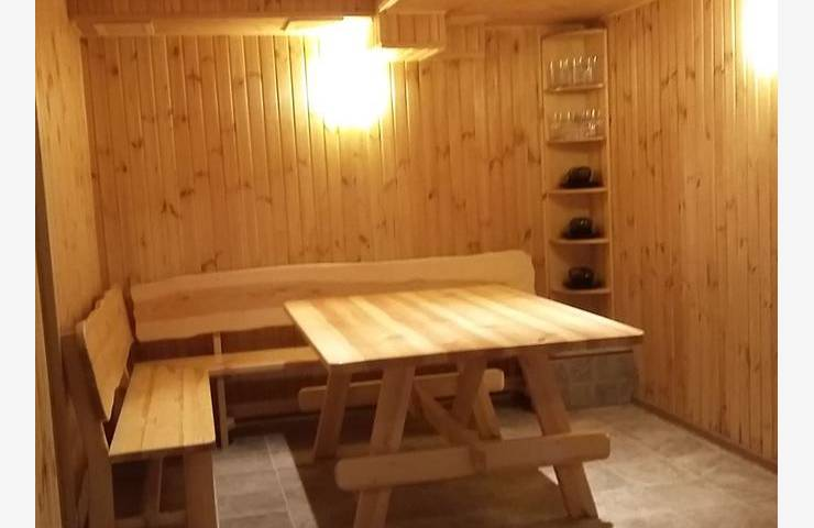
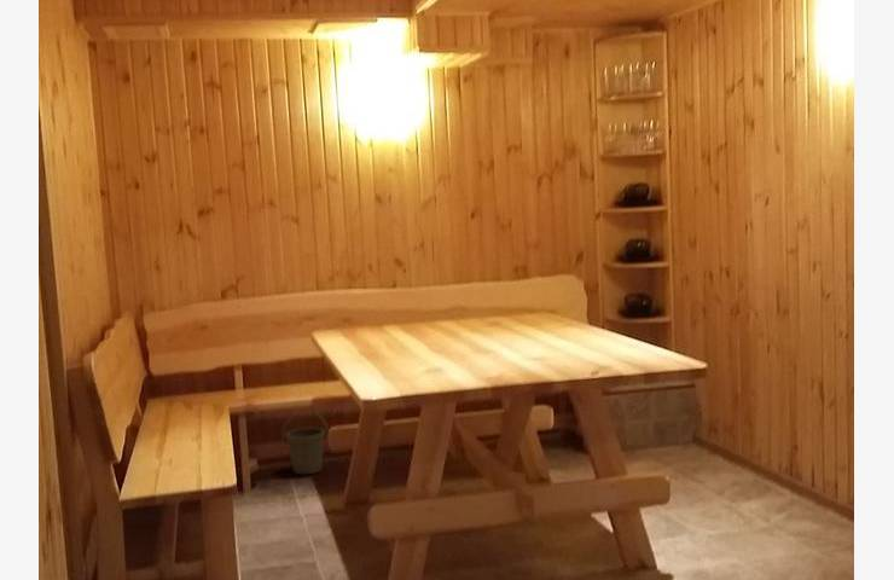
+ bucket (306, 440)
